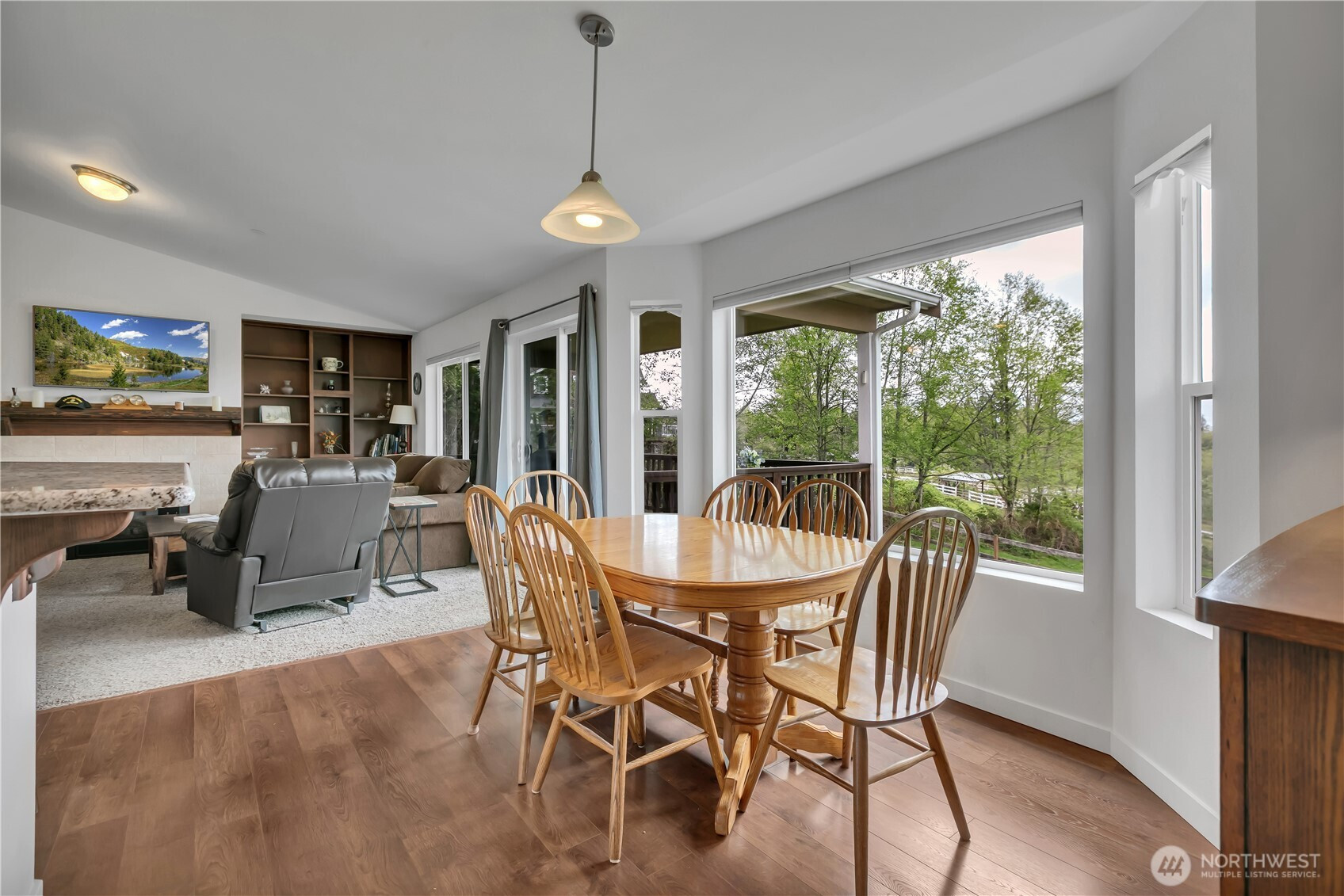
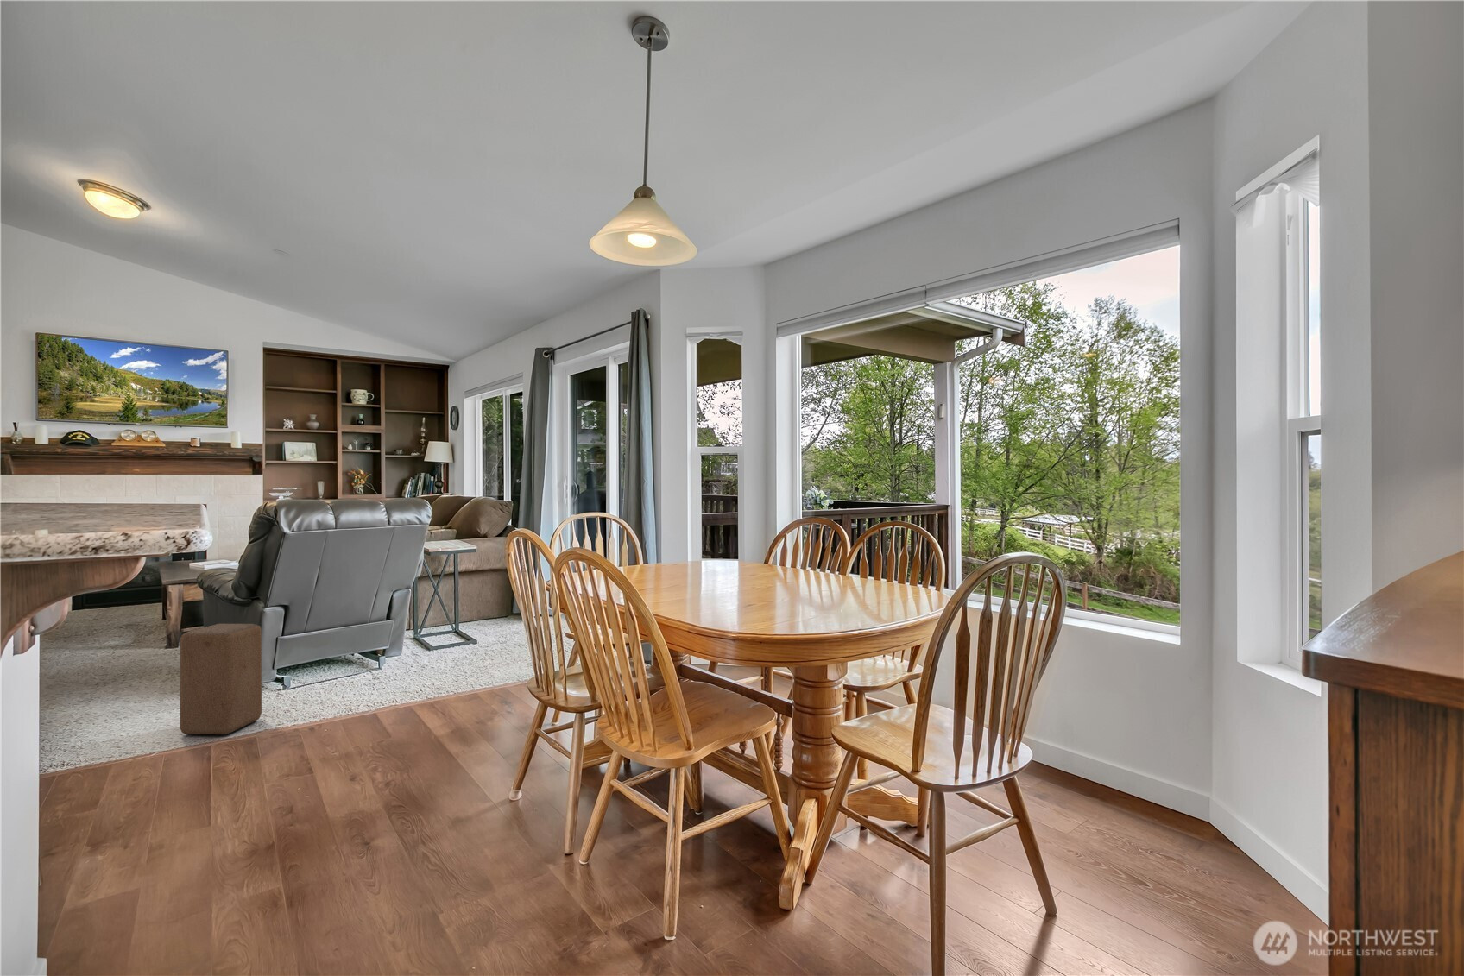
+ stool (222, 678)
